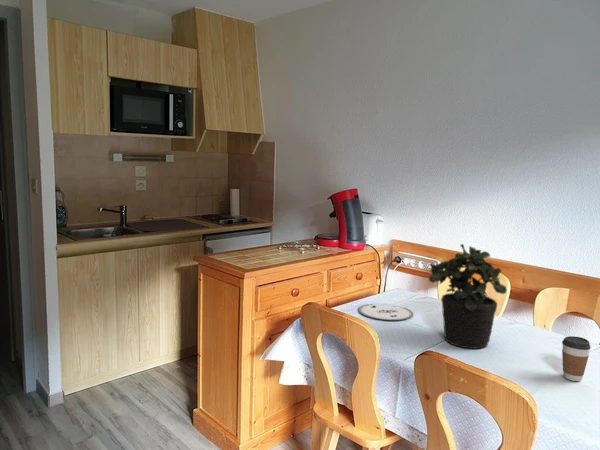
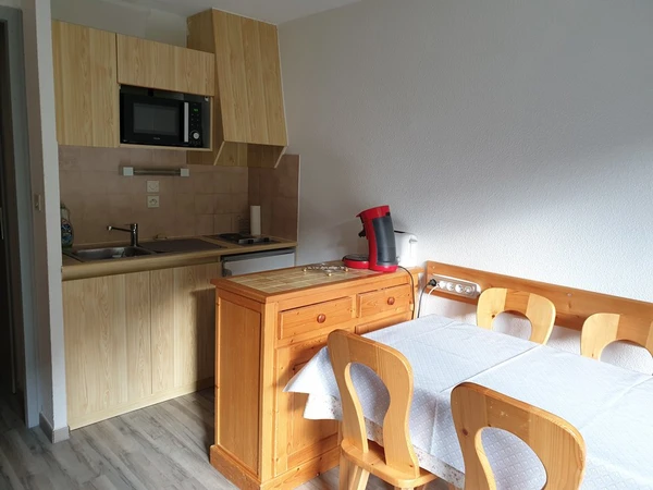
- potted plant (465, 292)
- plate (385, 310)
- coffee cup (574, 358)
